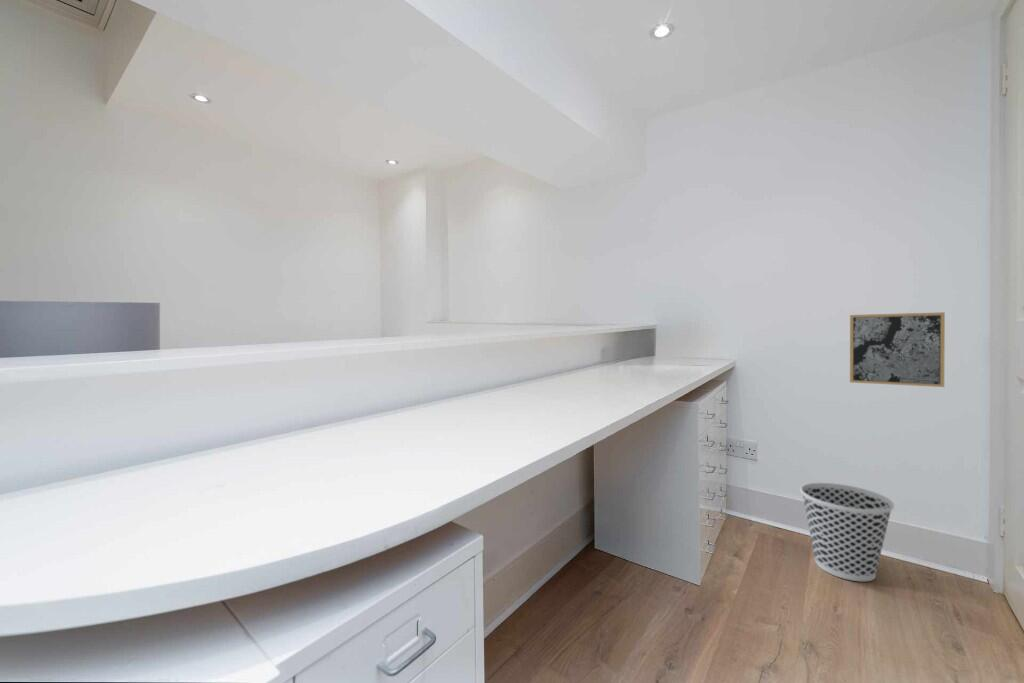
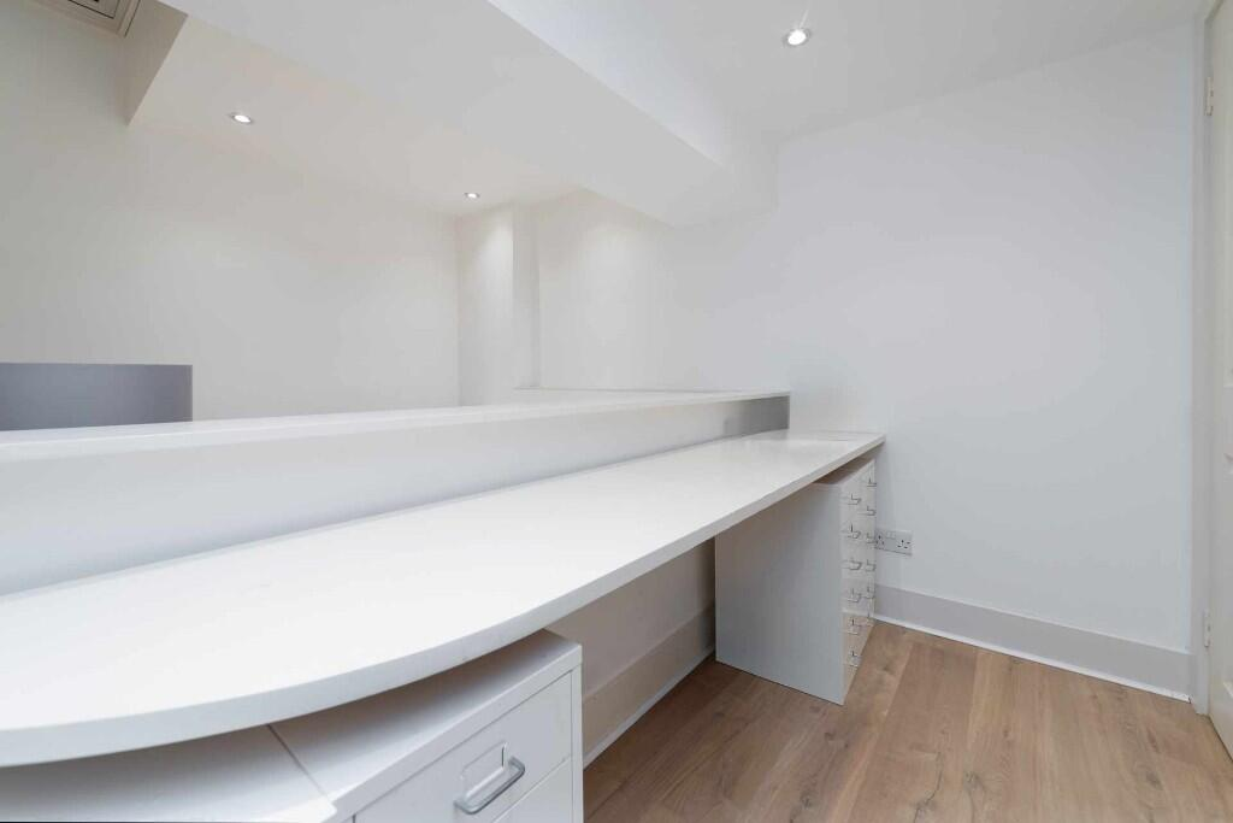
- wastebasket (844, 531)
- wall art (894, 349)
